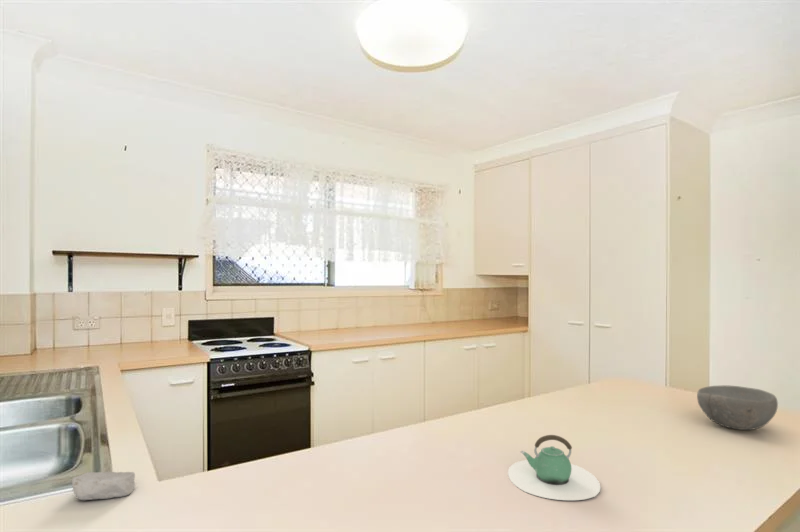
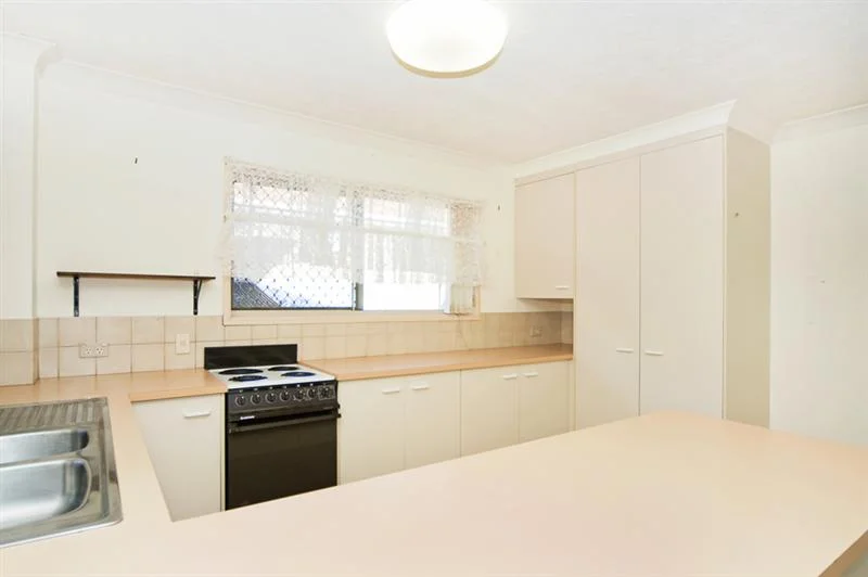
- soap bar (104, 482)
- teapot (552, 456)
- bowl (735, 408)
